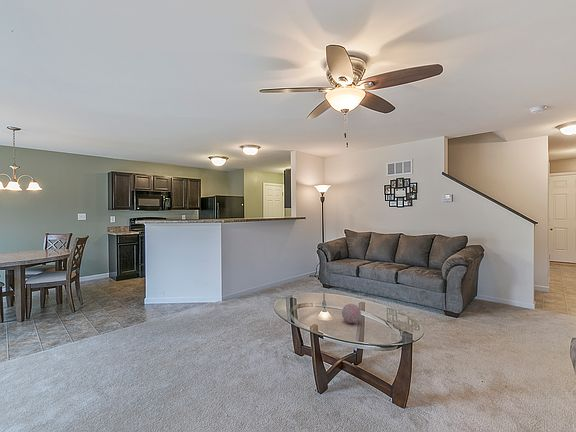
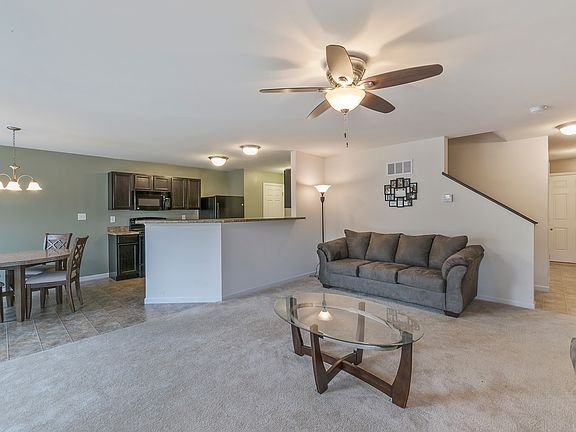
- decorative orb (351, 313)
